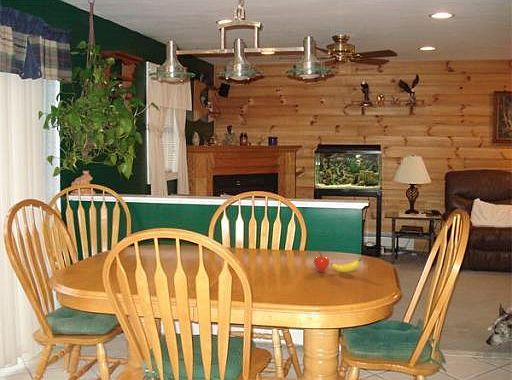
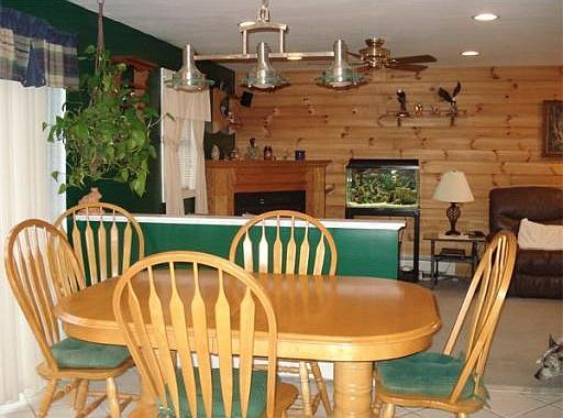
- fruit (336, 264)
